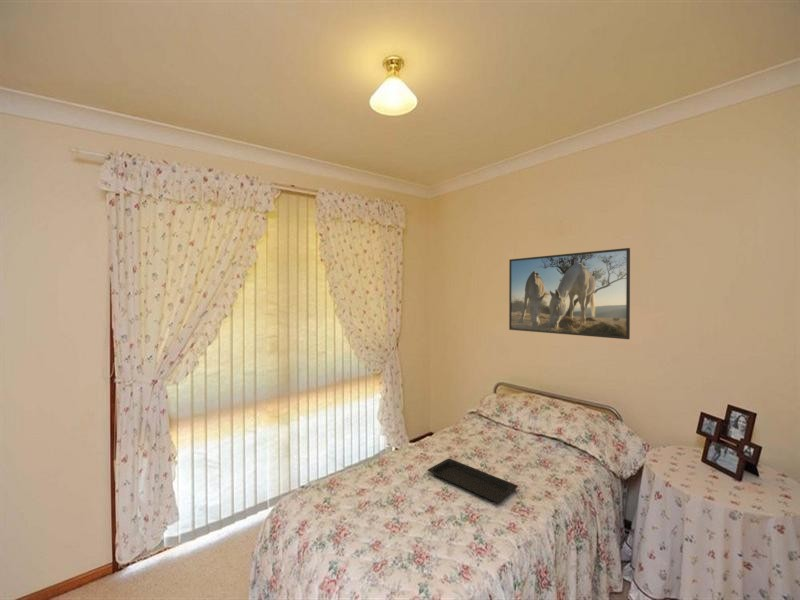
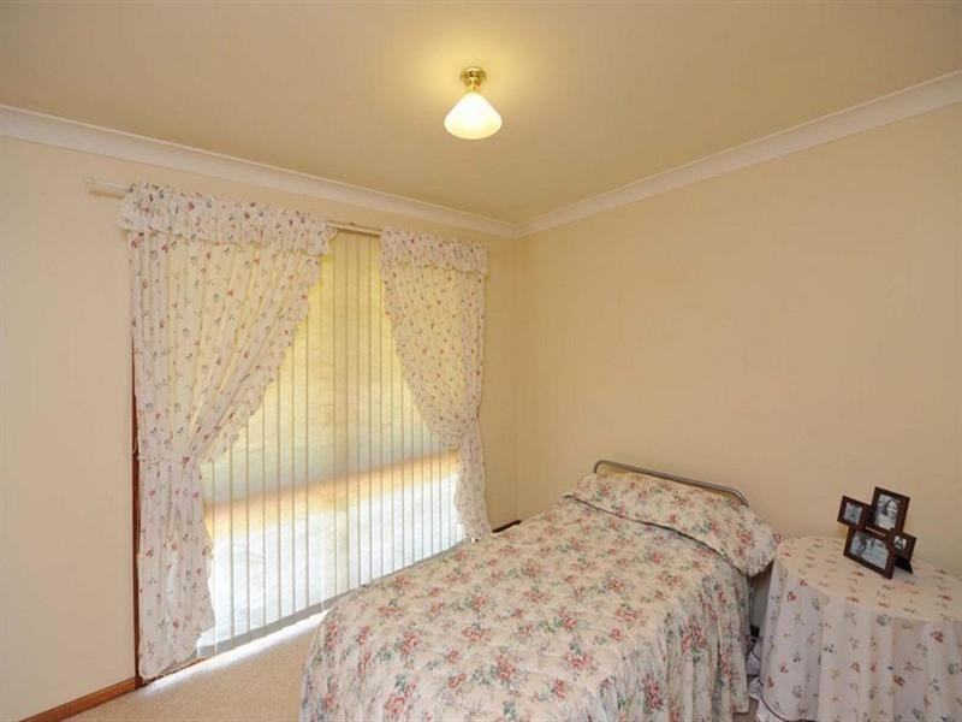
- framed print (561, 294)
- serving tray (470, 479)
